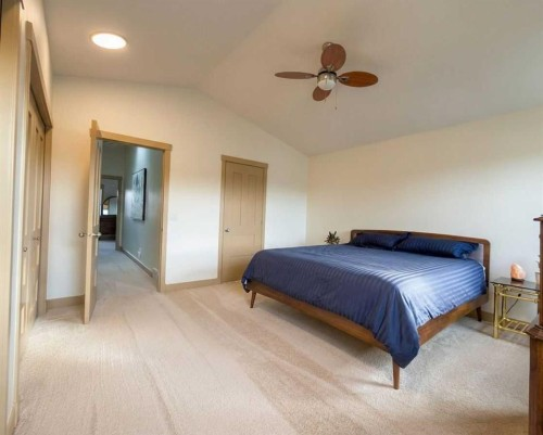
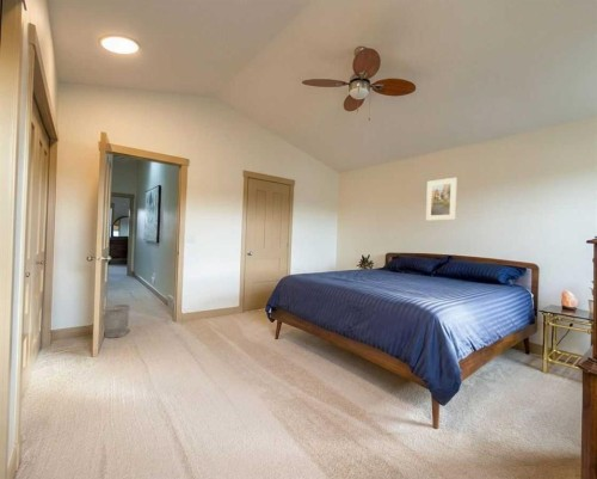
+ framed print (441, 199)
+ wastebasket (116, 321)
